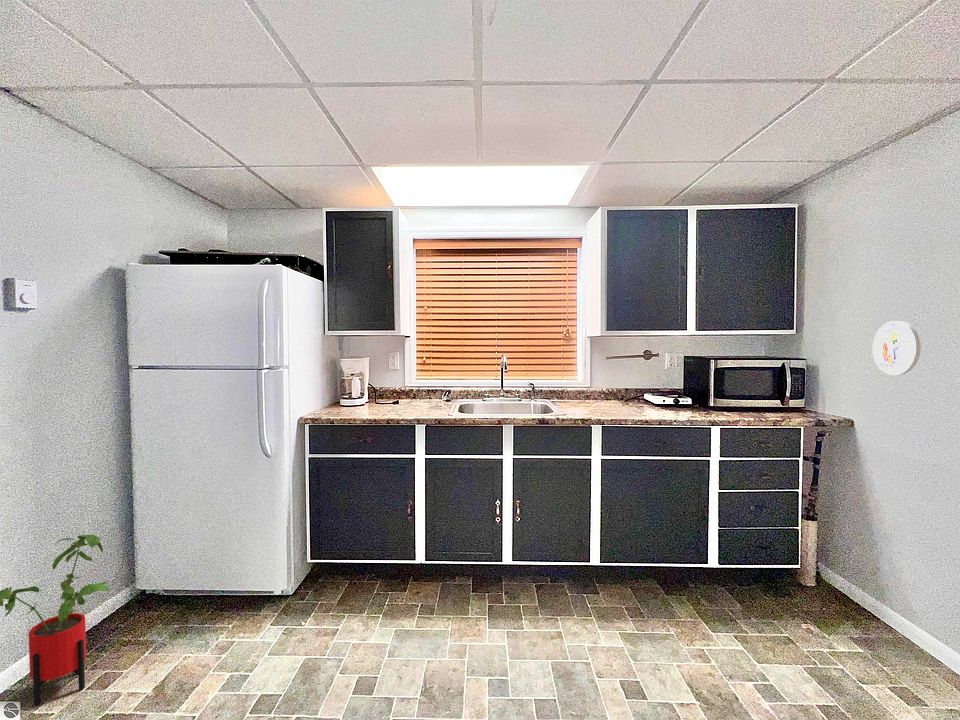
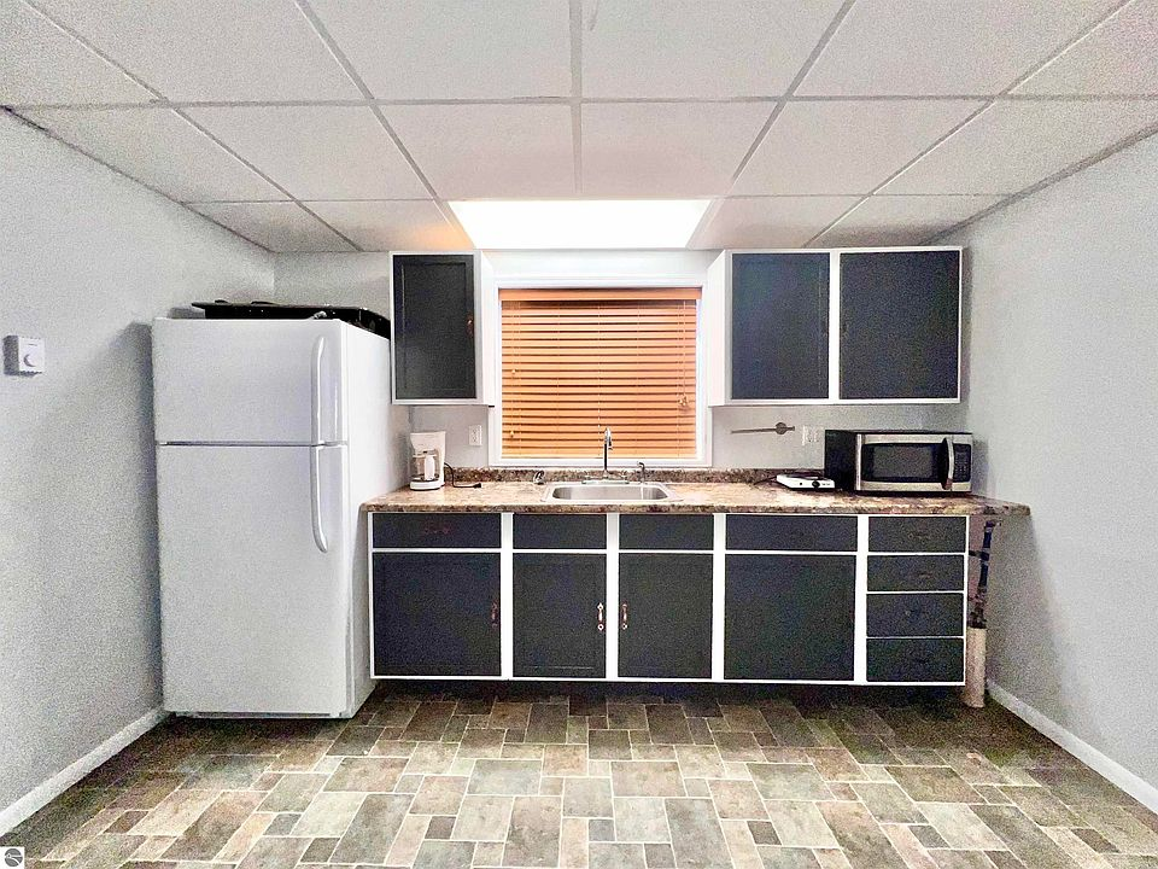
- house plant (65, 613)
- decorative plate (895, 348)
